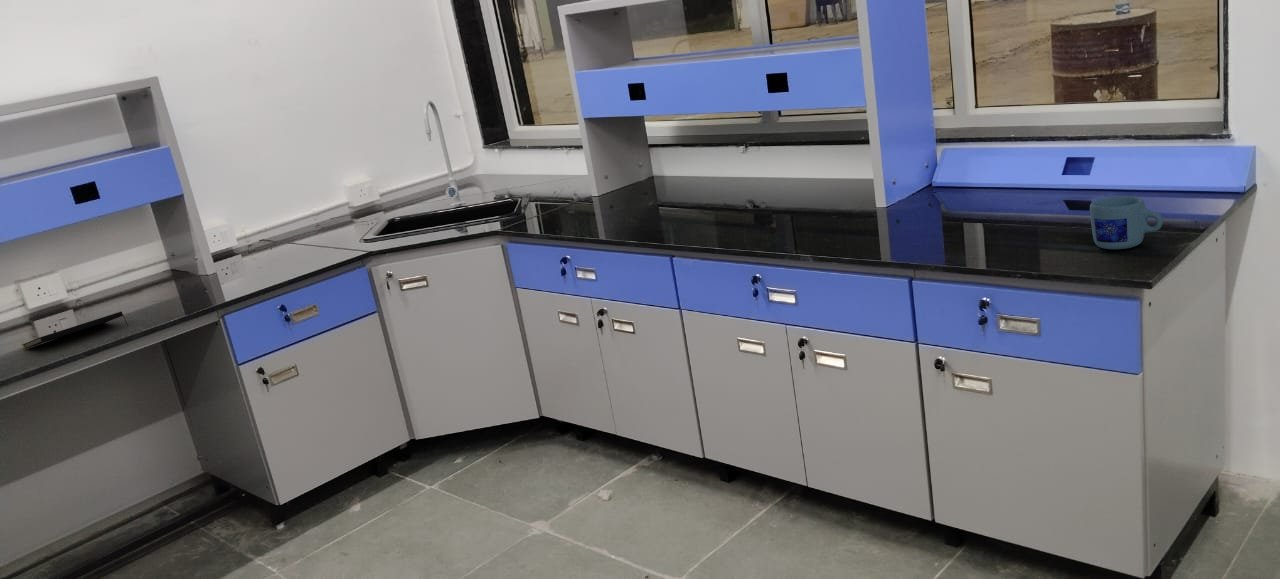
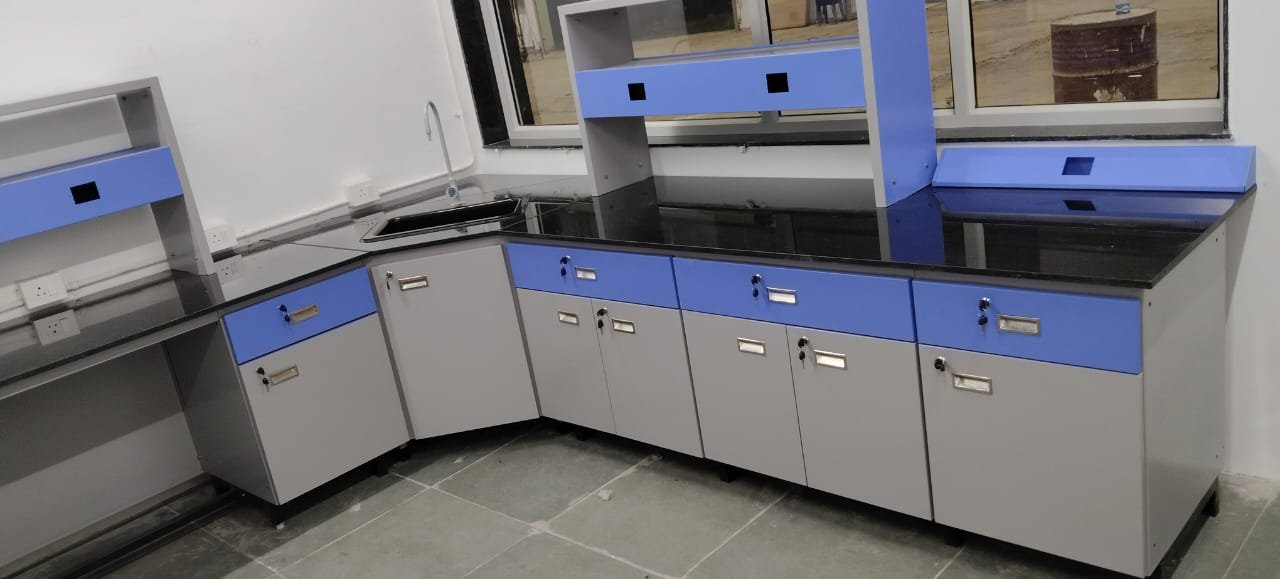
- mug (1126, 224)
- notepad (72, 330)
